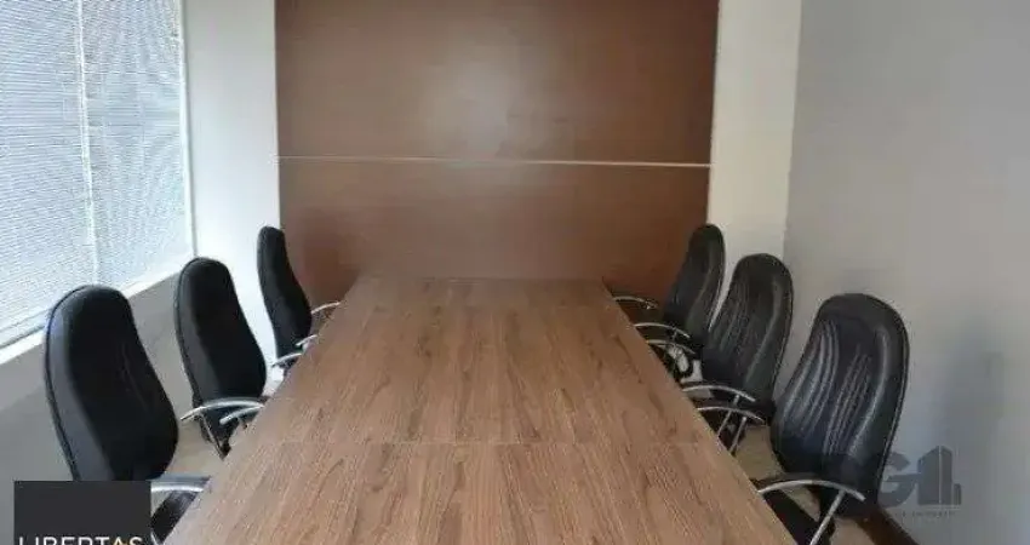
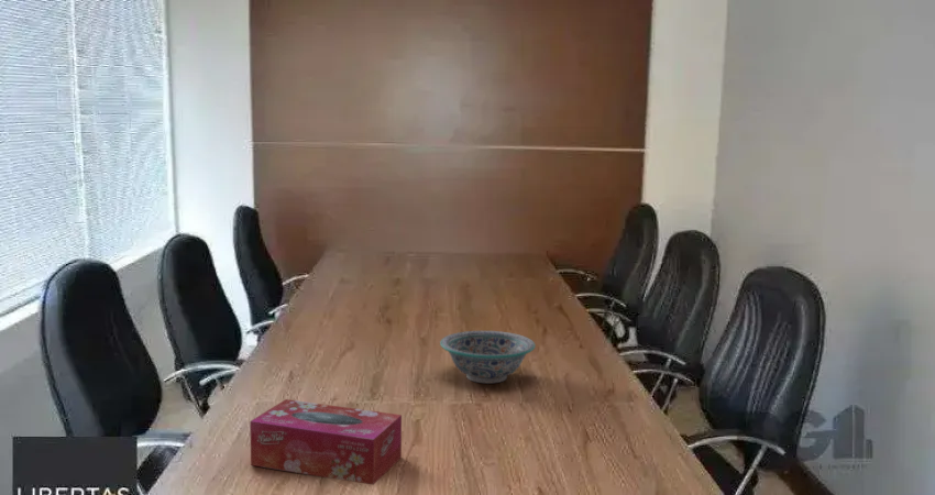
+ decorative bowl (486, 360)
+ tissue box (327, 439)
